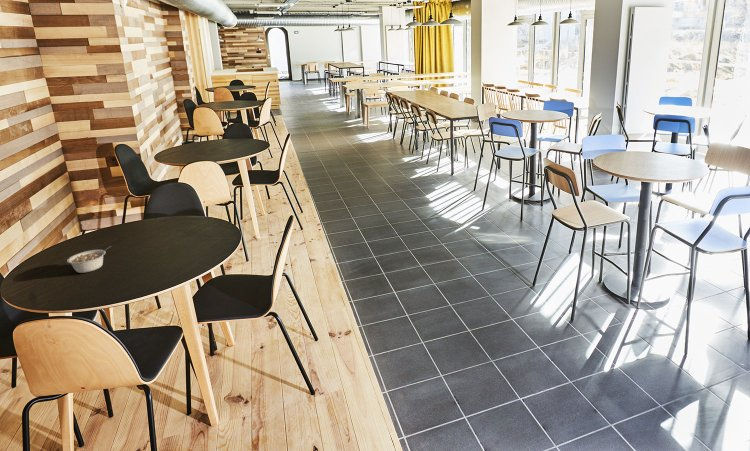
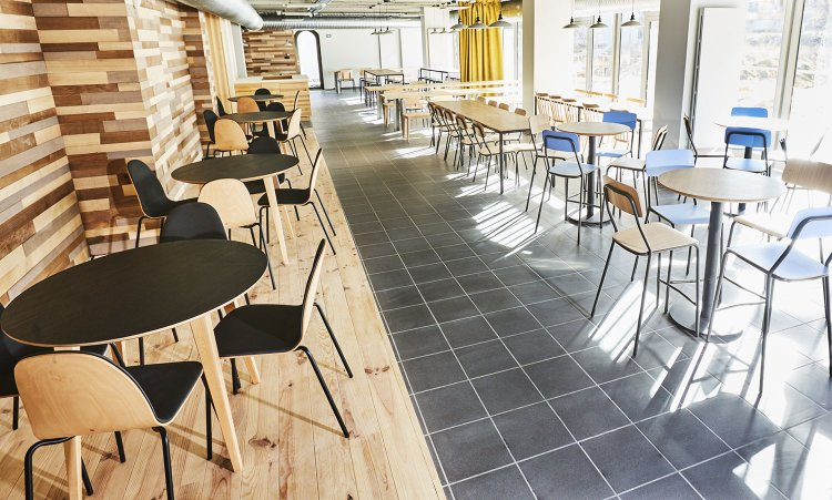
- legume (88, 260)
